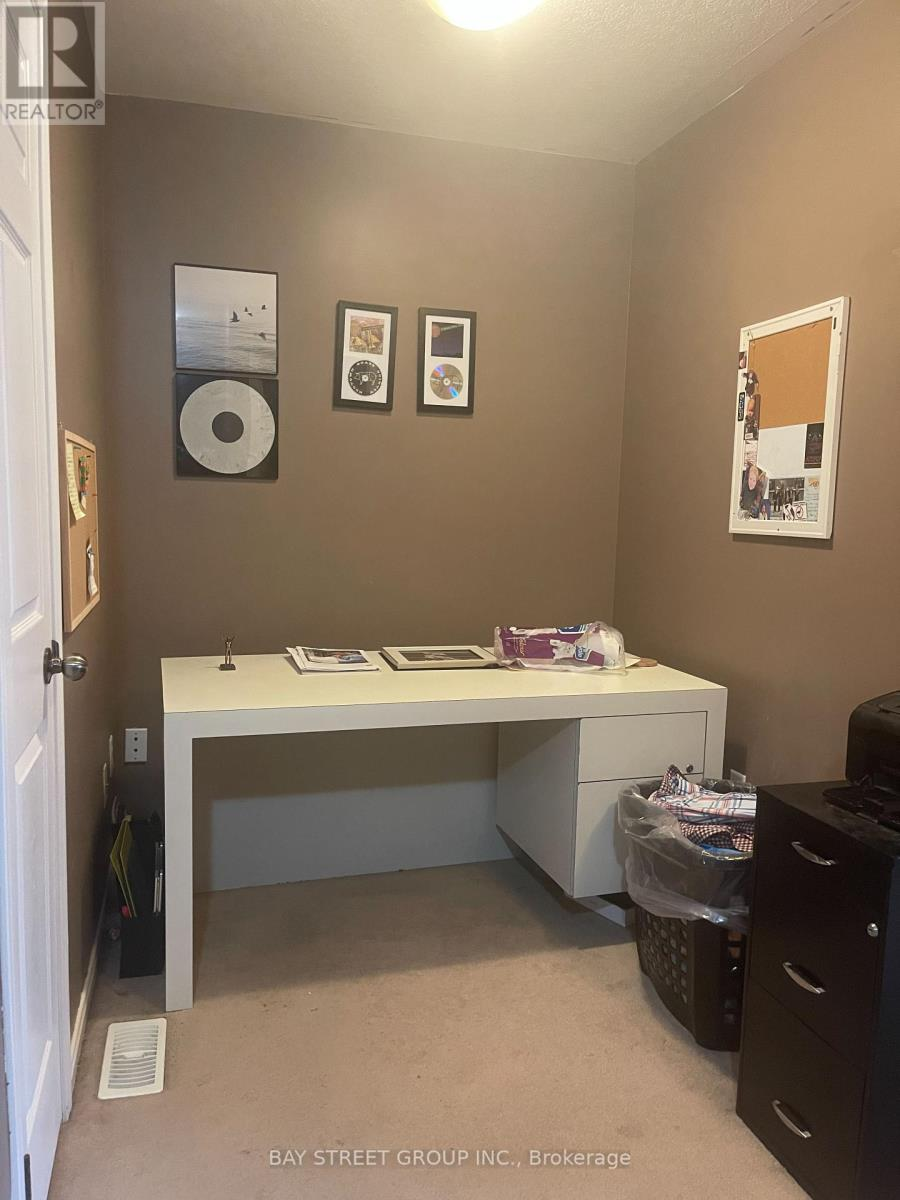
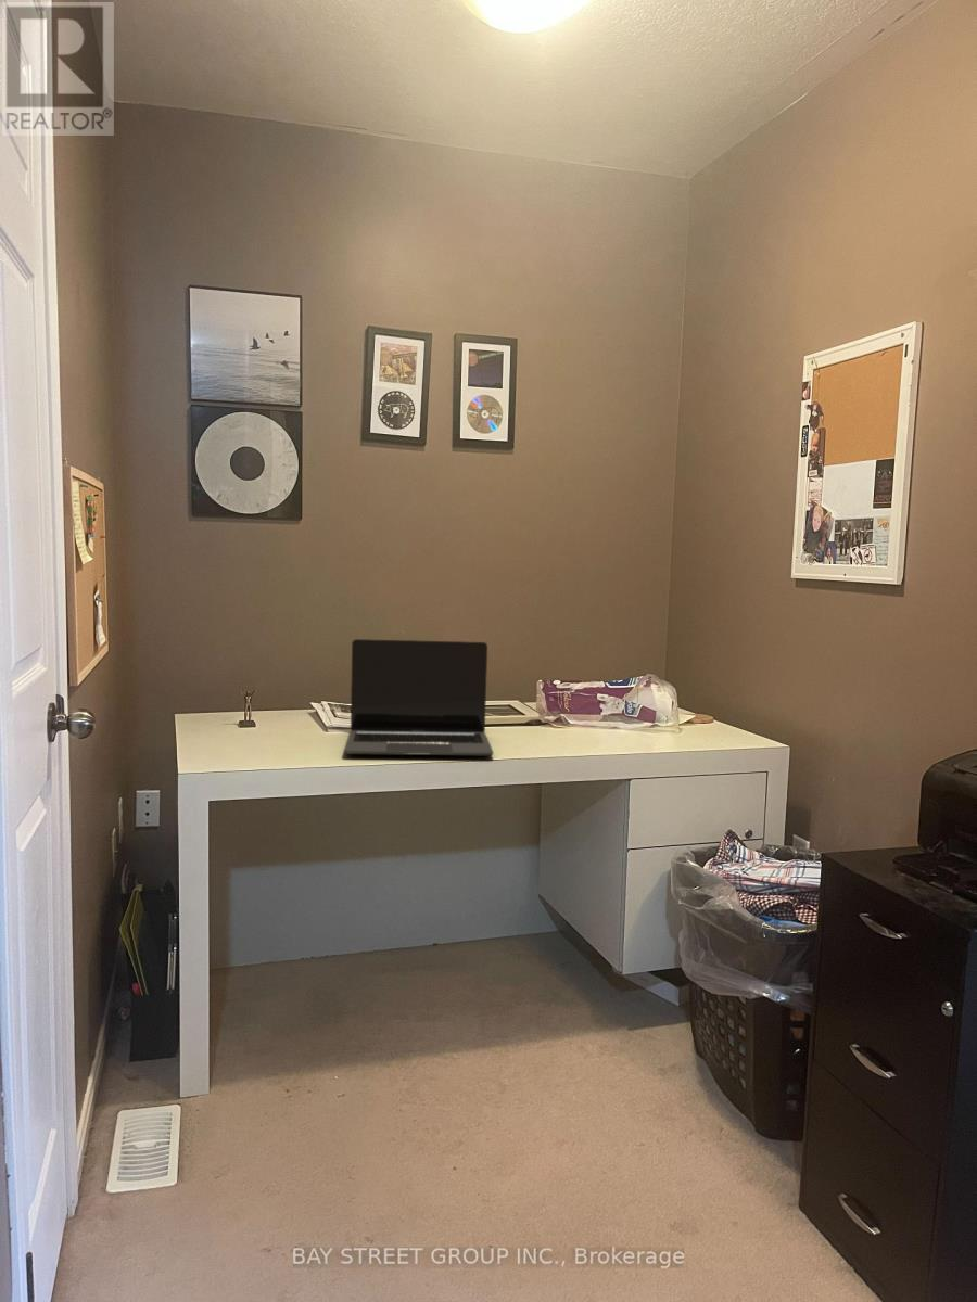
+ laptop (419, 695)
